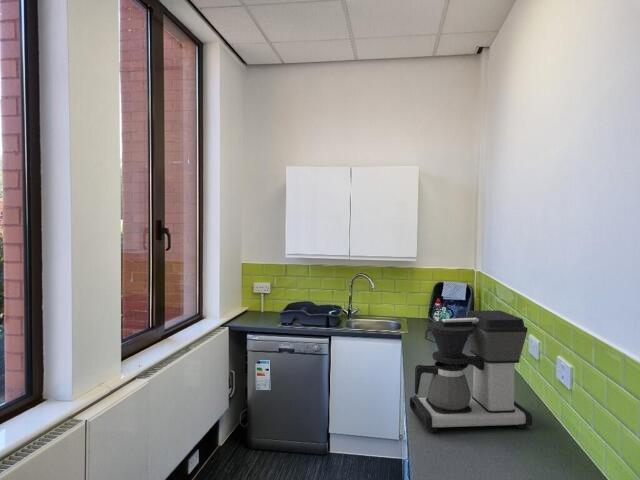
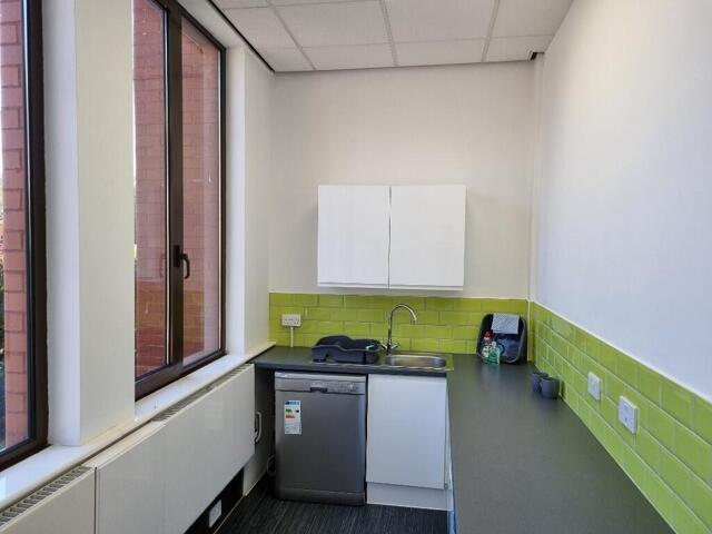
- coffee maker (466, 367)
